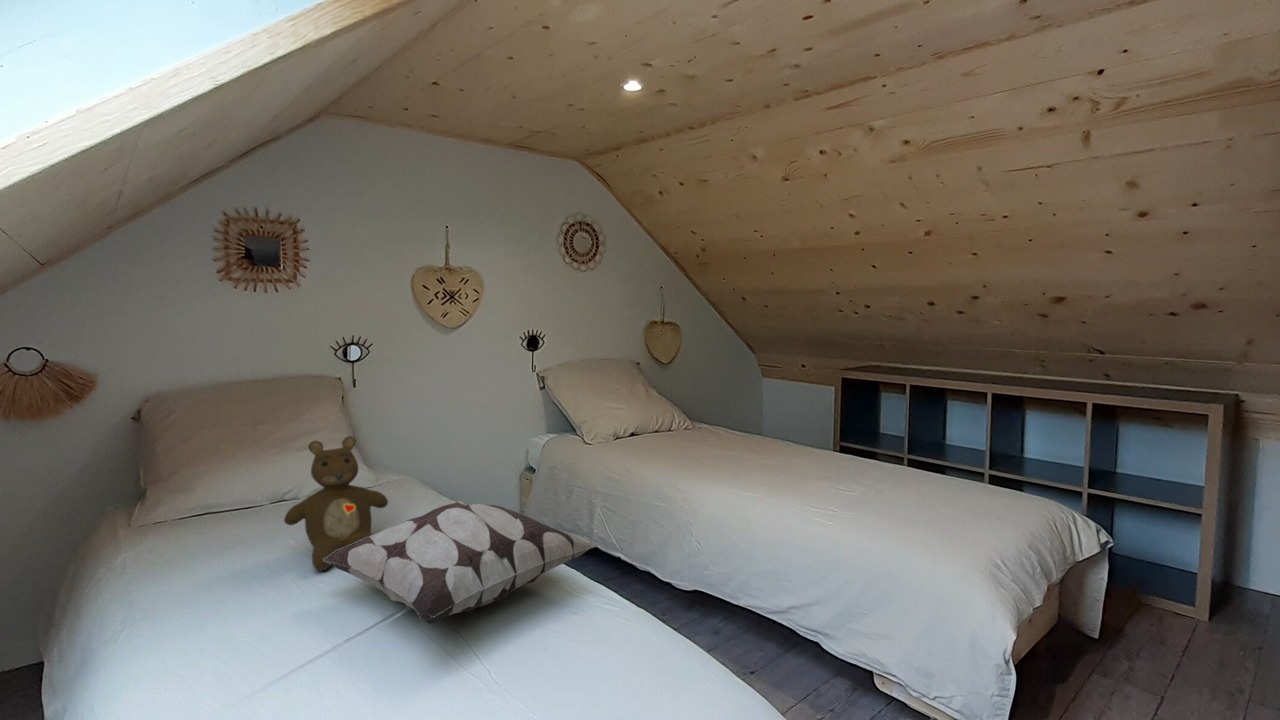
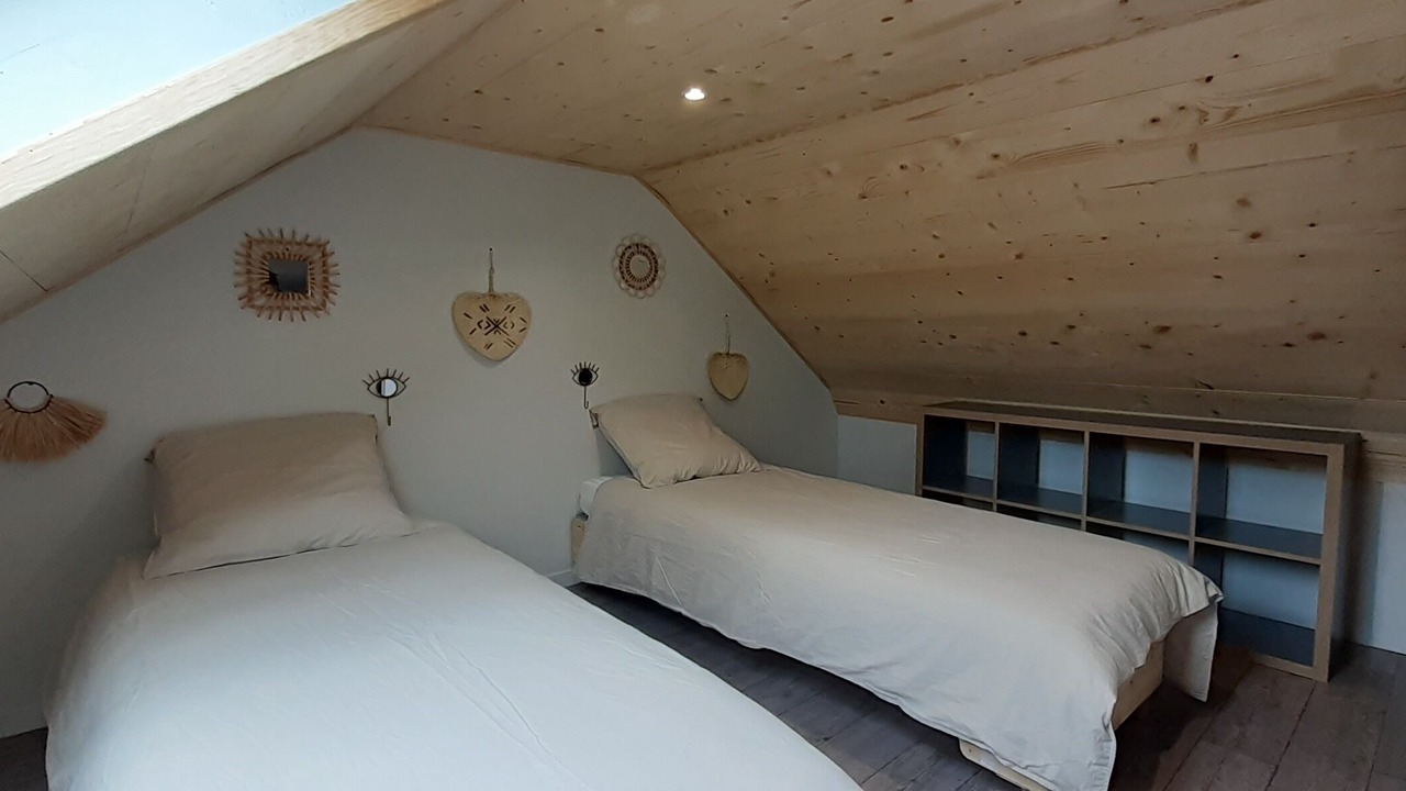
- teddy bear (339, 499)
- decorative pillow (461, 551)
